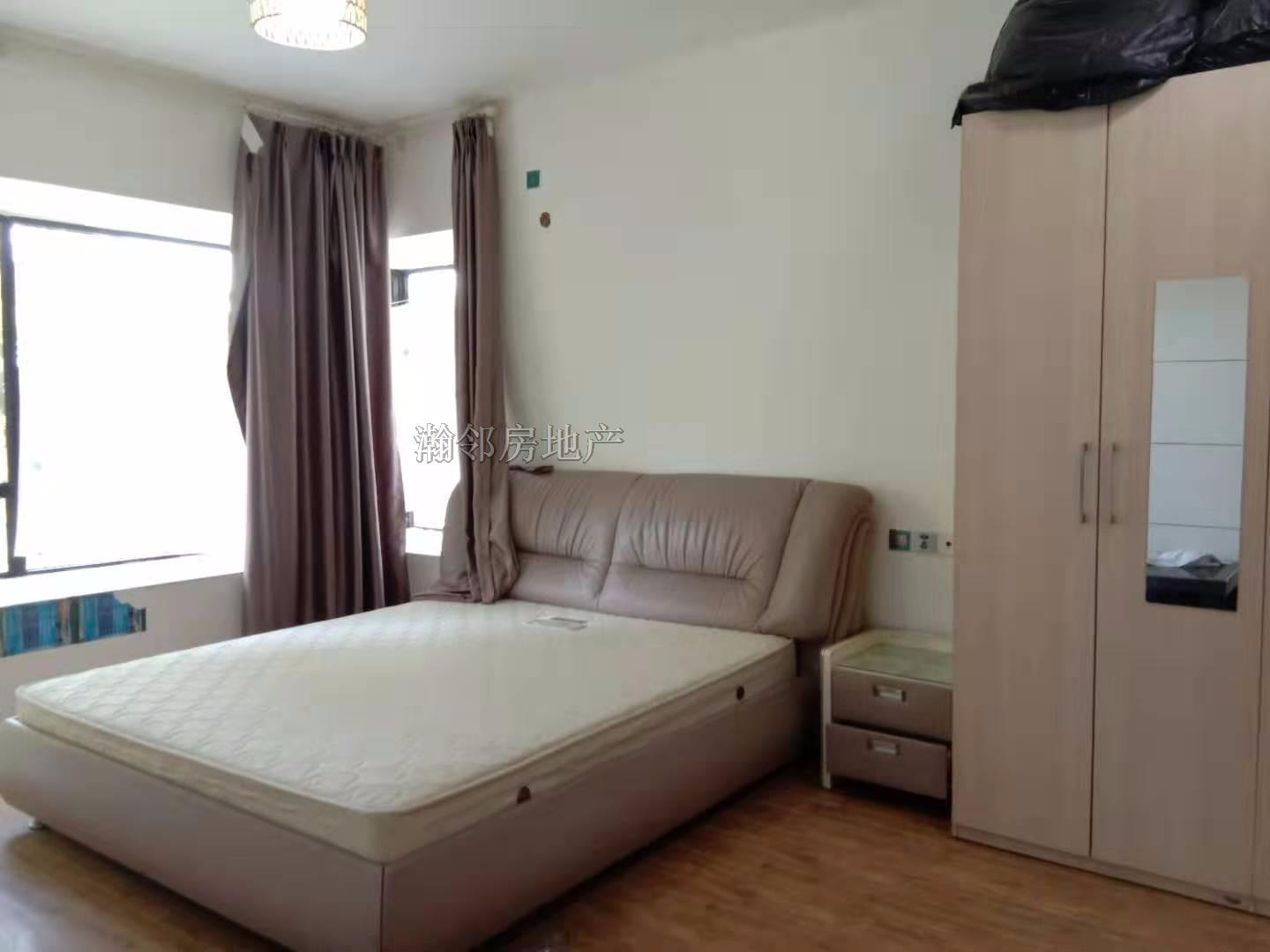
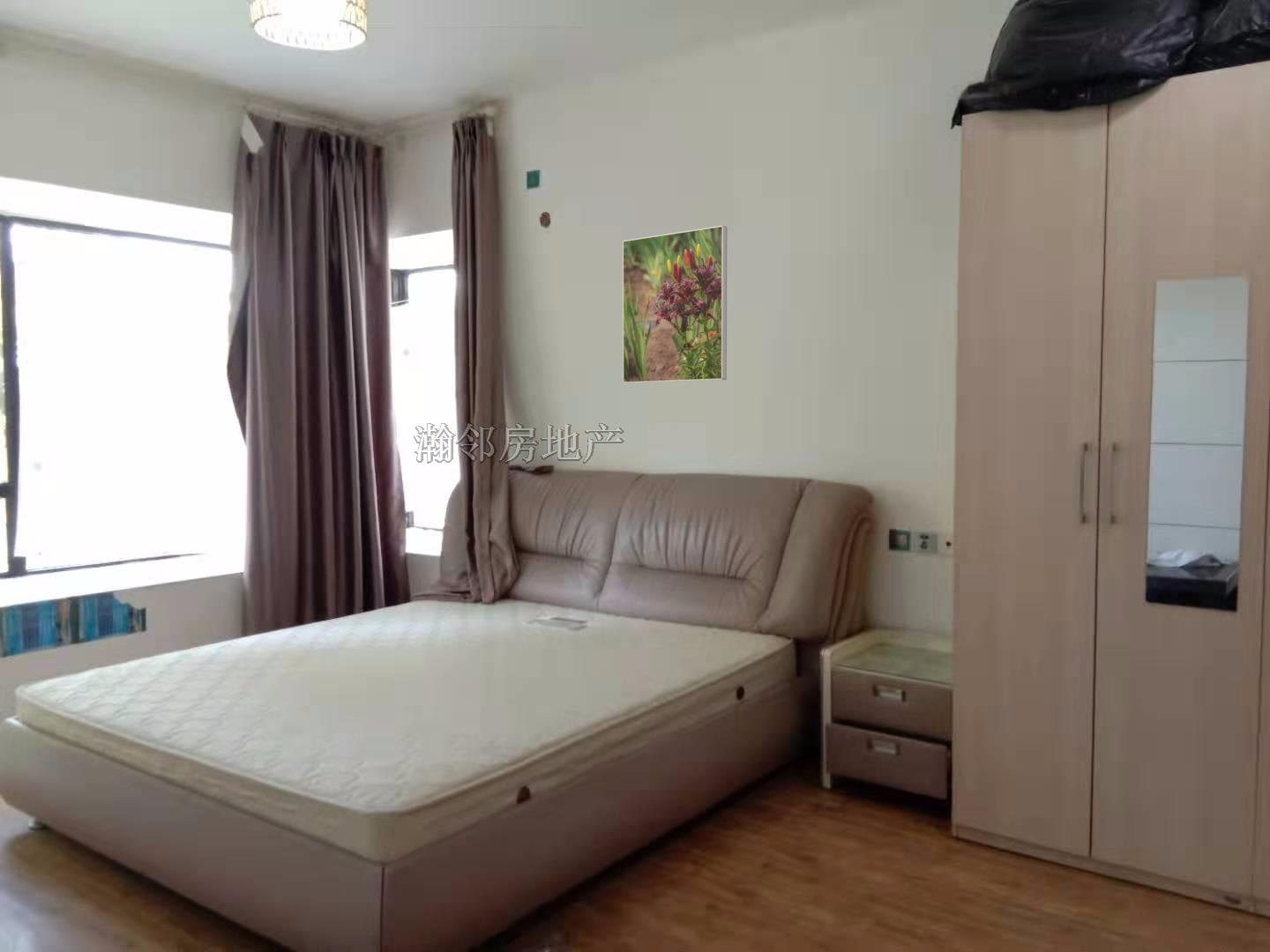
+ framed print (672, 308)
